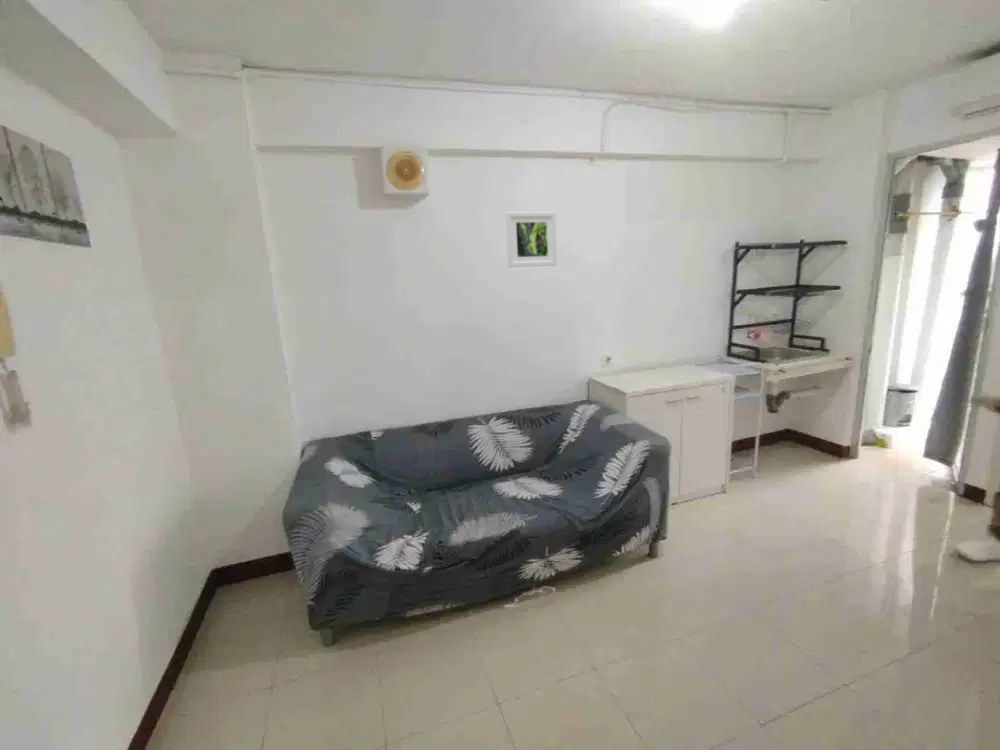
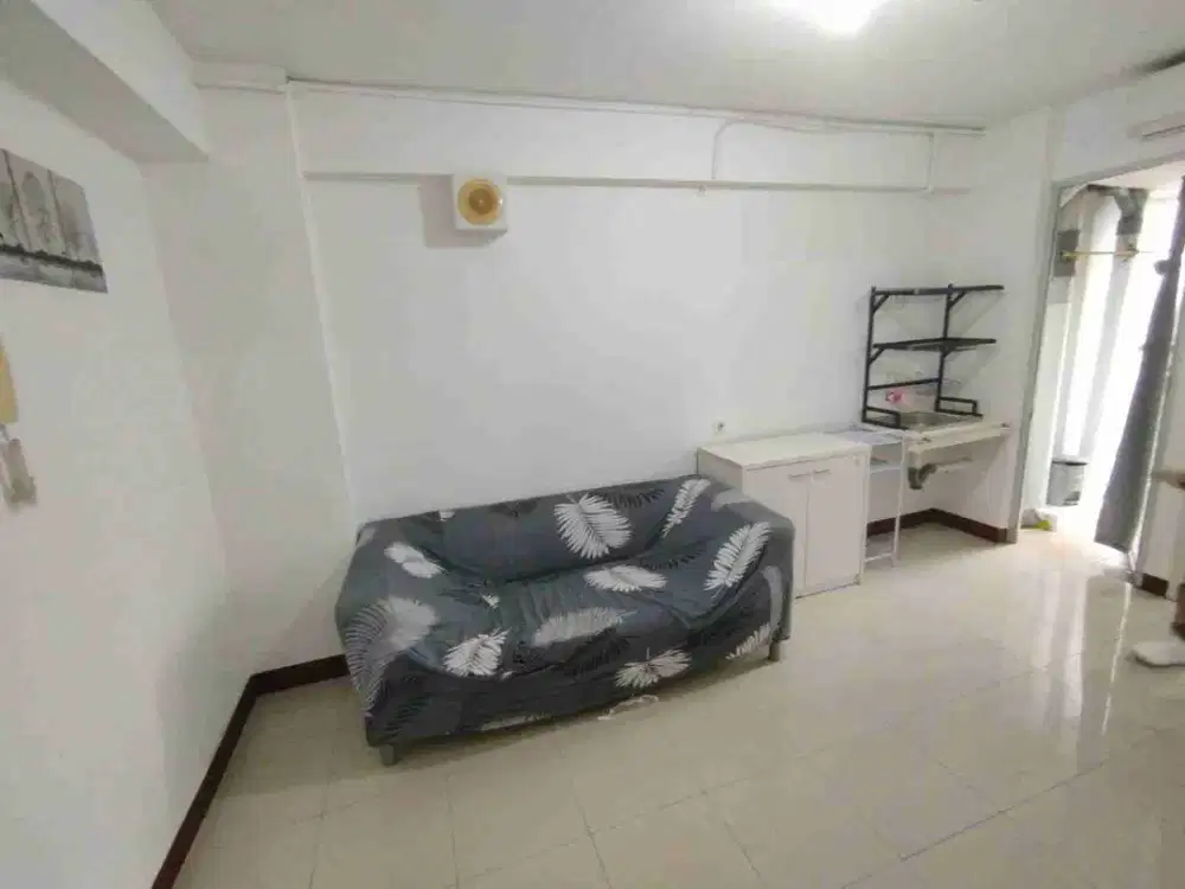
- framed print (531, 239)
